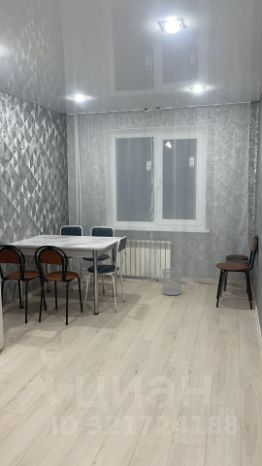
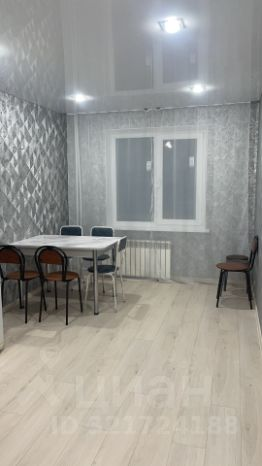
- wastebasket (171, 281)
